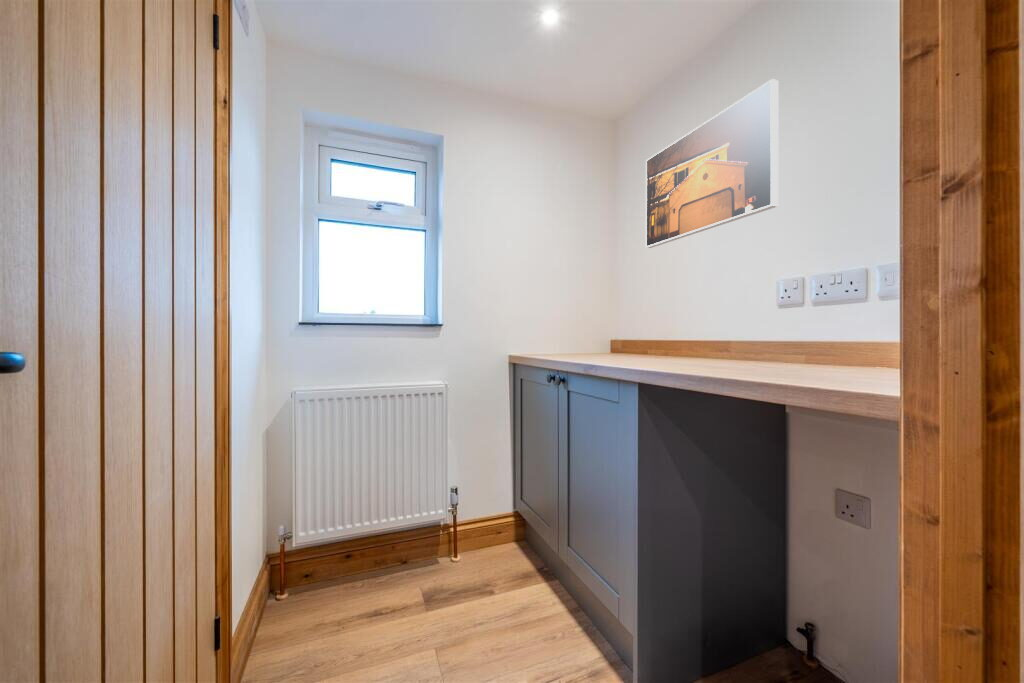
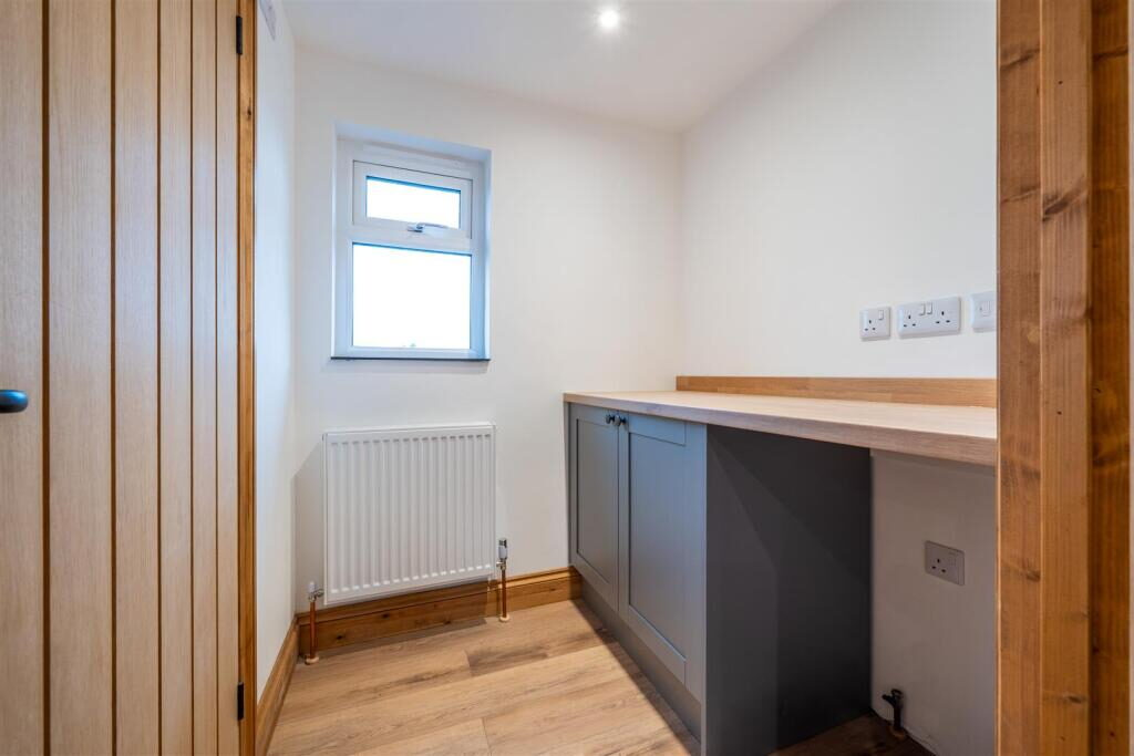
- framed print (700, 179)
